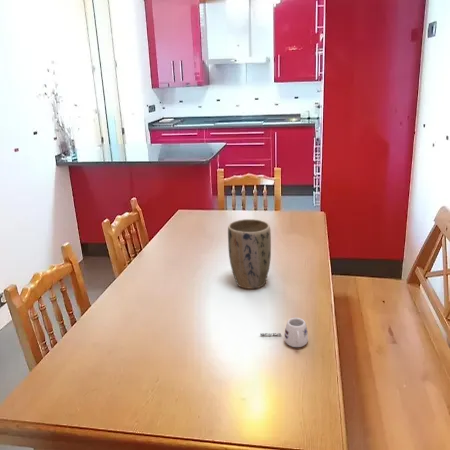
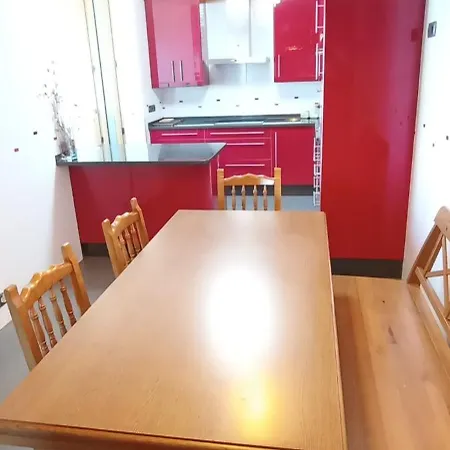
- mug (285, 333)
- plant pot (249, 254)
